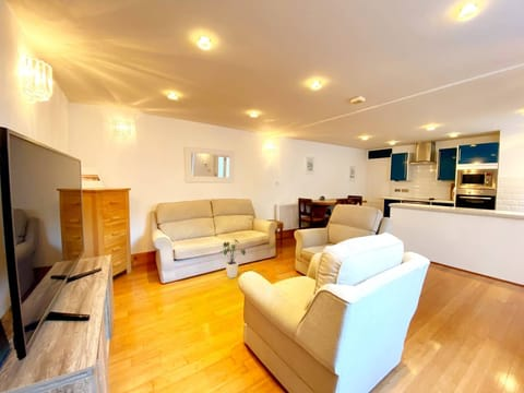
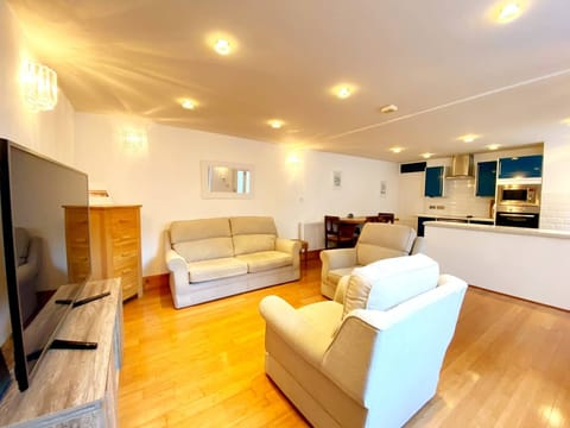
- house plant (234, 259)
